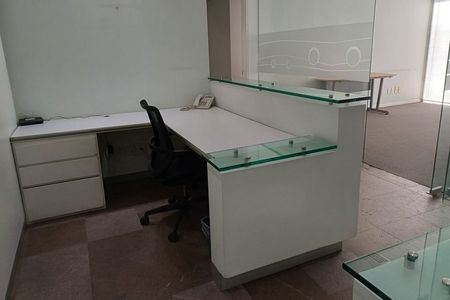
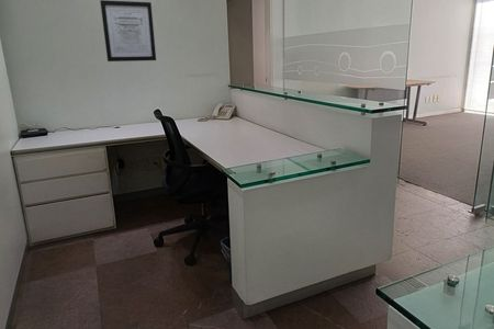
+ wall art (128, 32)
